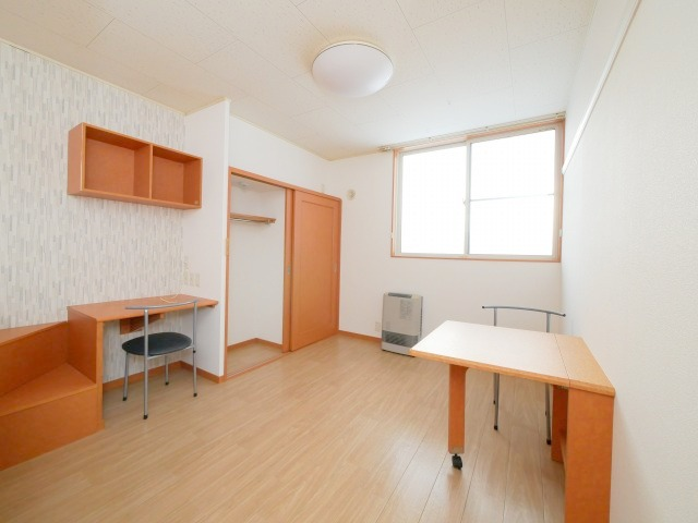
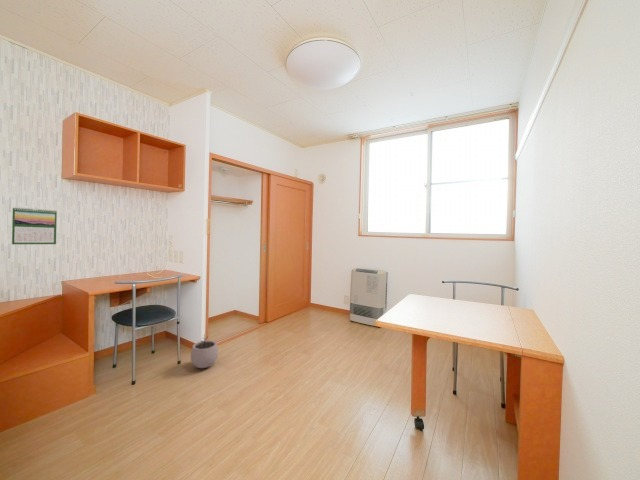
+ calendar (35, 226)
+ plant pot (204, 350)
